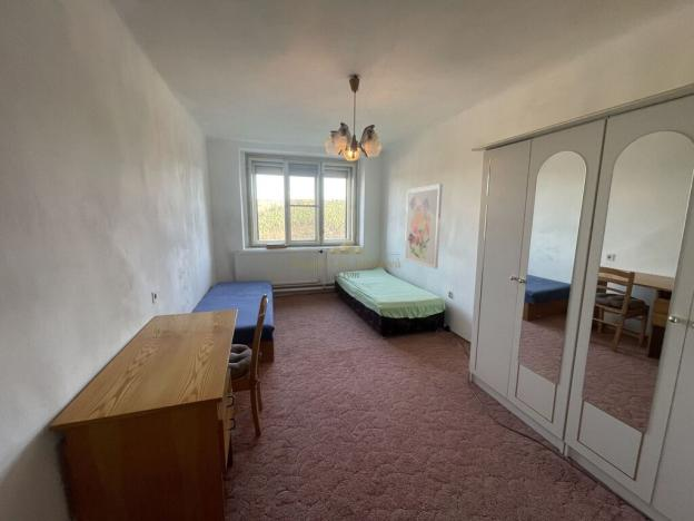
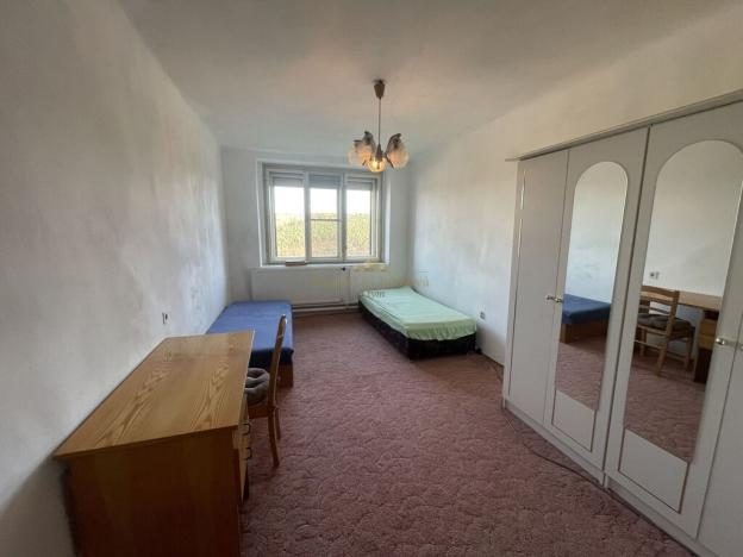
- wall art (420, 226)
